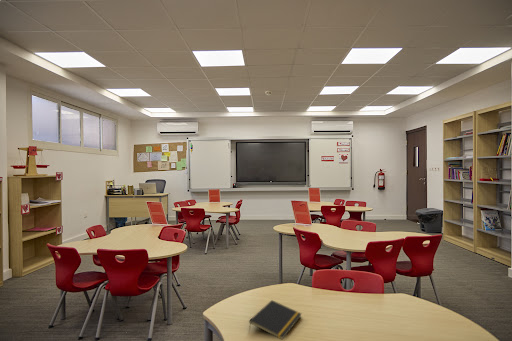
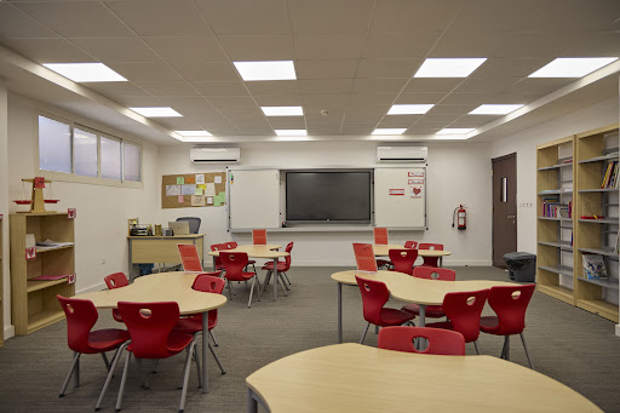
- notepad (276, 318)
